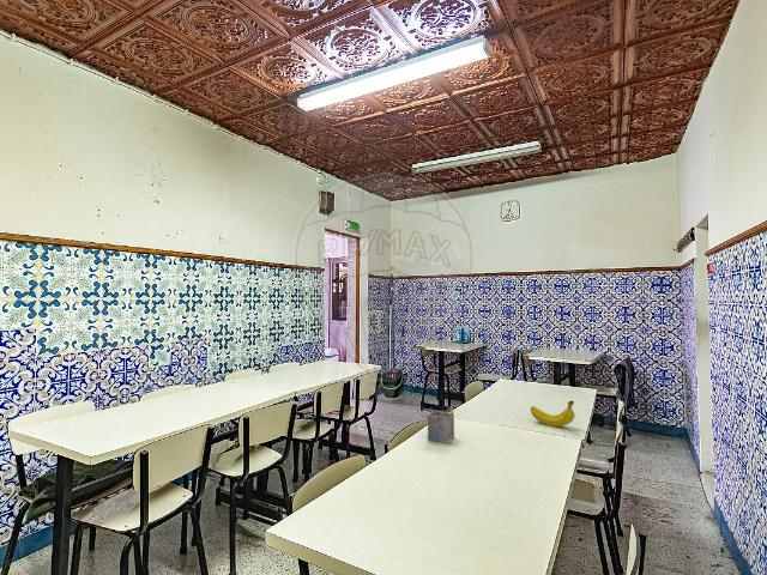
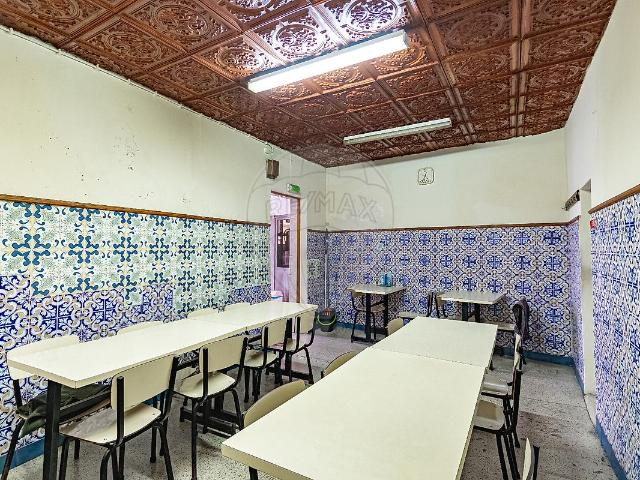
- napkin holder (441, 422)
- fruit (550, 414)
